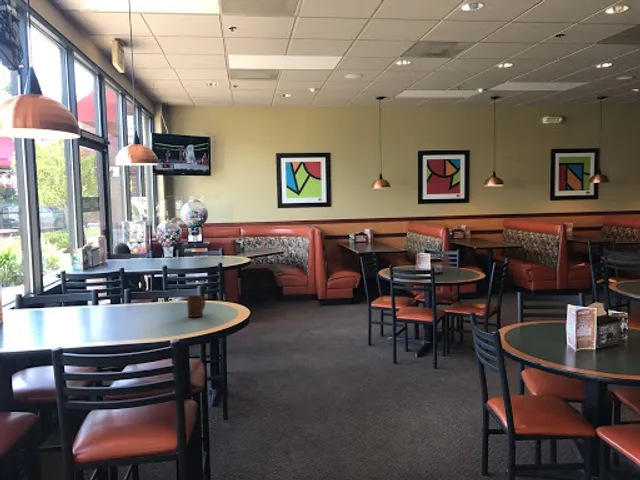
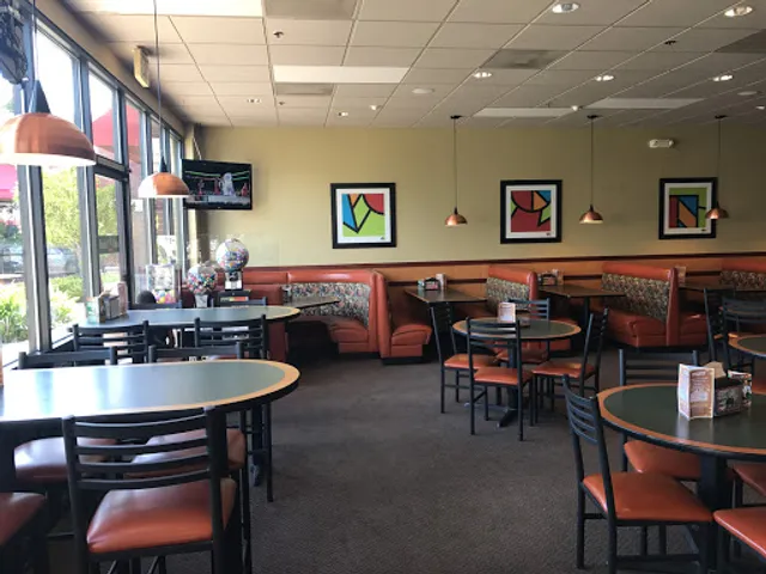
- cup (196, 305)
